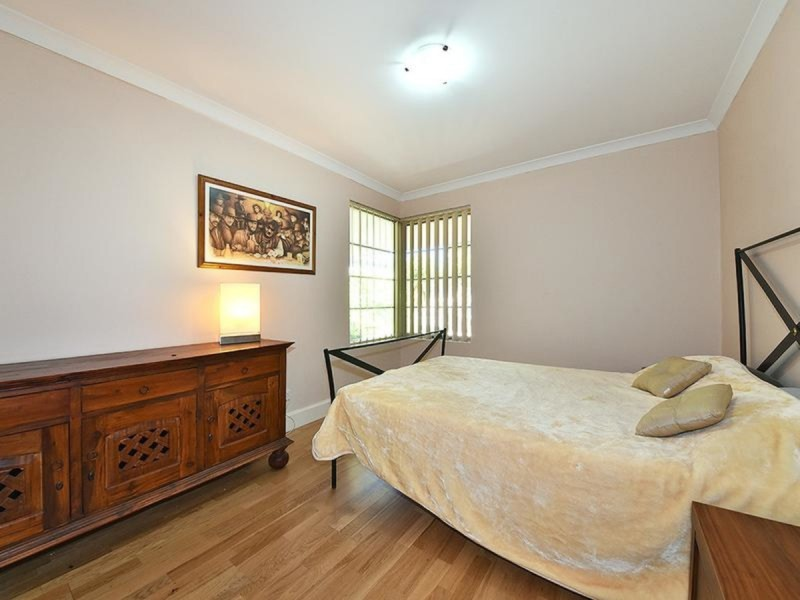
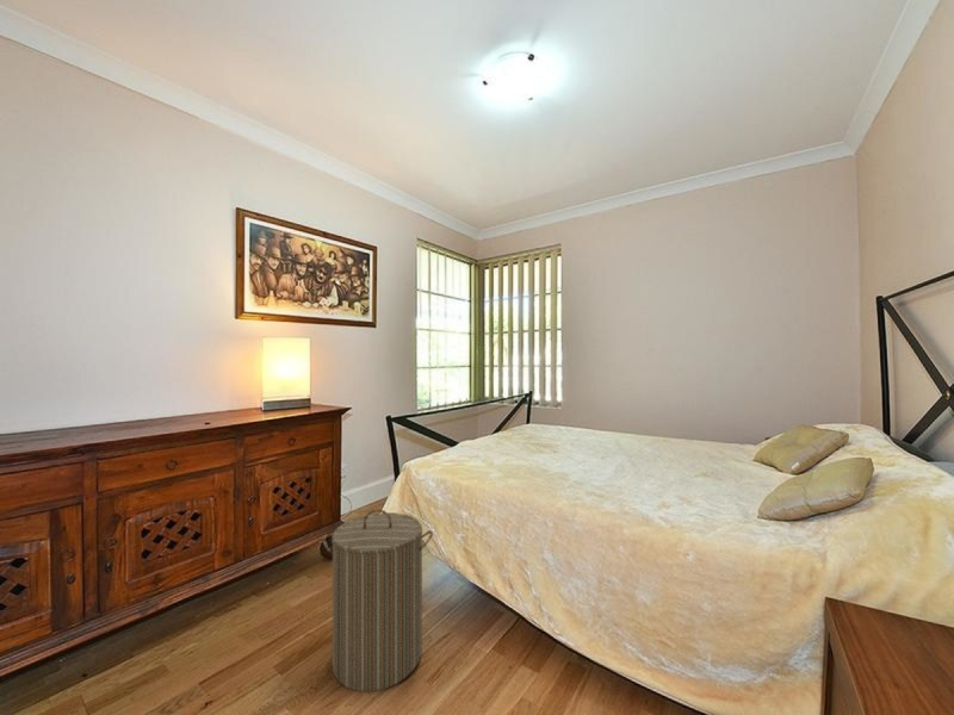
+ laundry hamper (378, 582)
